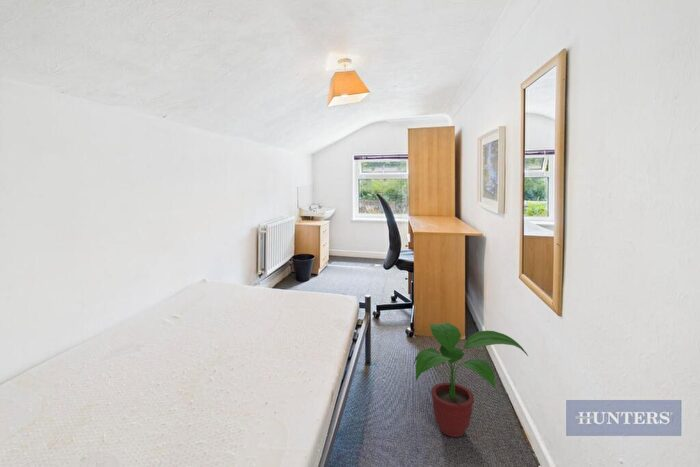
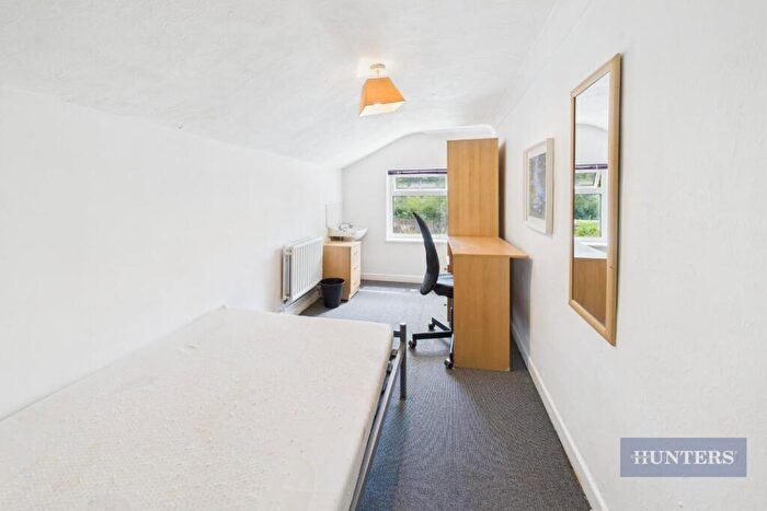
- potted plant (471, 369)
